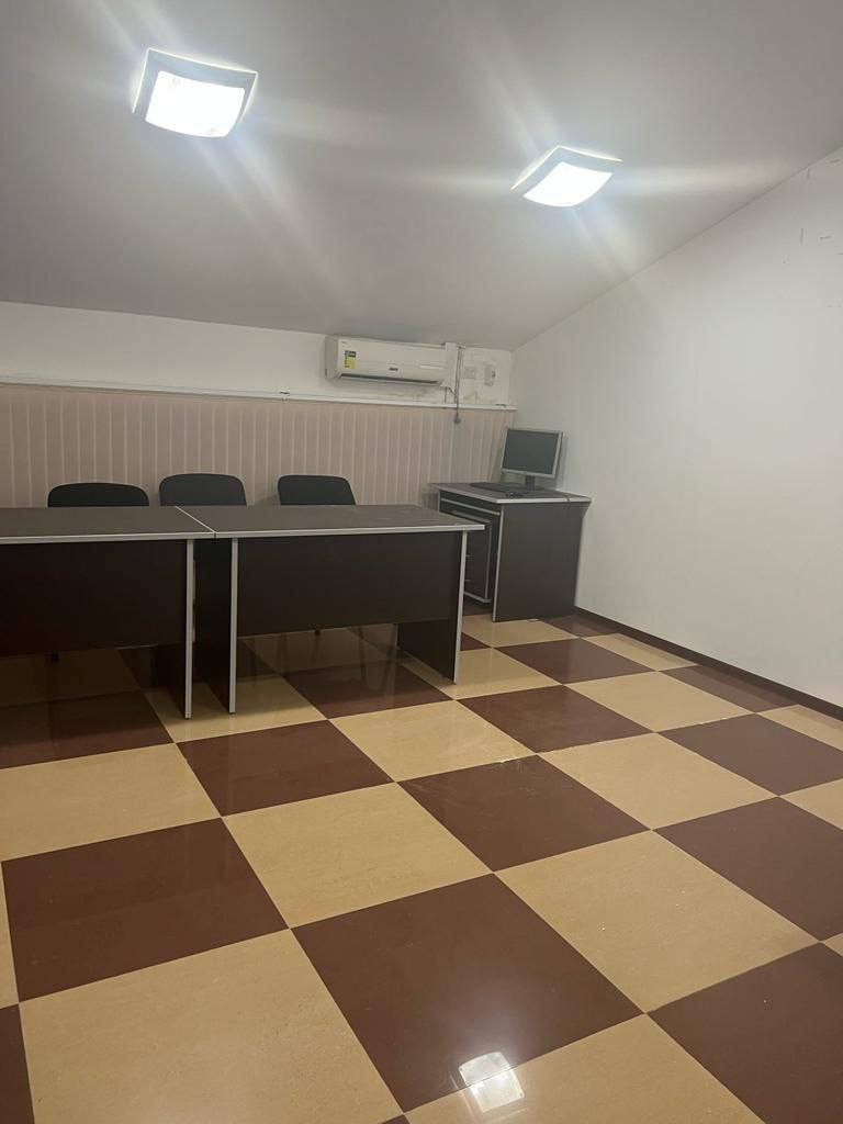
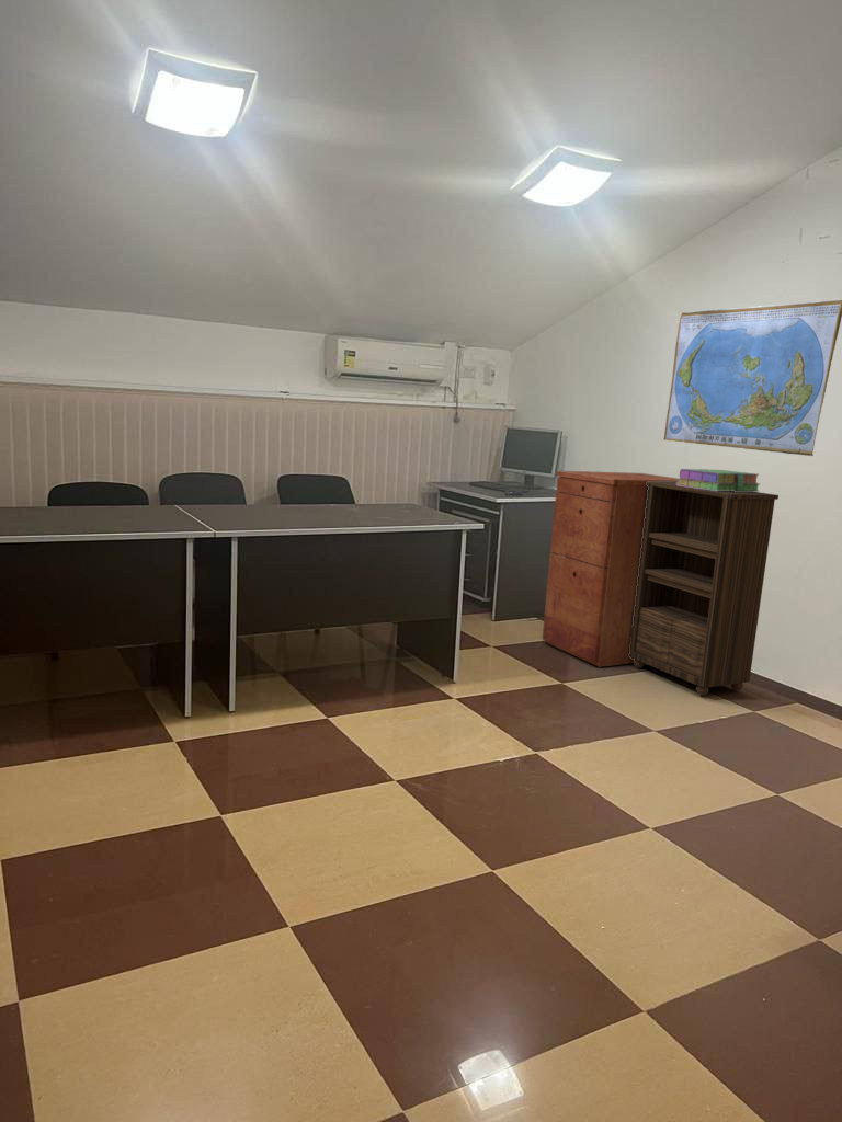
+ filing cabinet (618, 564)
+ bookshelf (697, 585)
+ world map (742, 378)
+ stack of books (718, 479)
